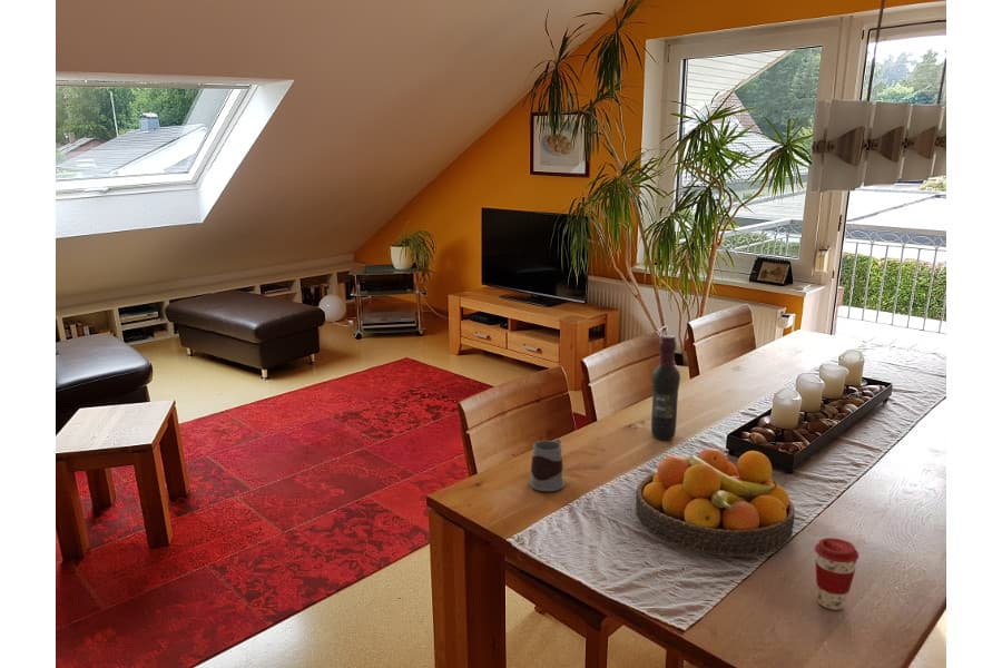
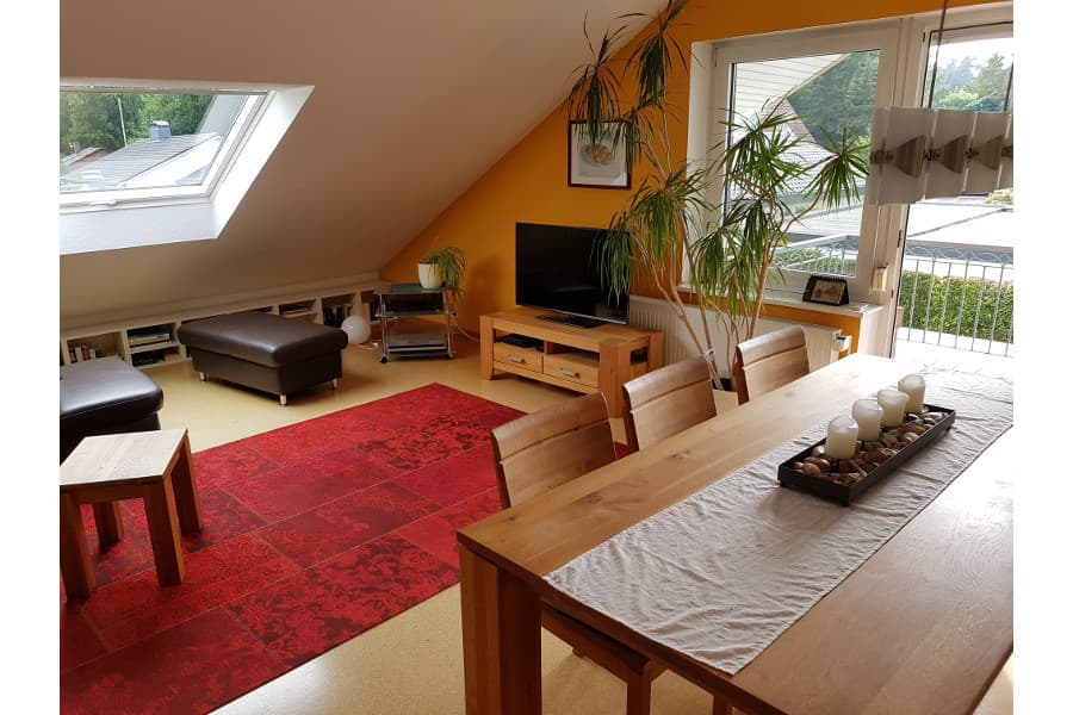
- mug (549, 462)
- fruit bowl (714, 487)
- wine bottle (665, 386)
- coffee cup (834, 573)
